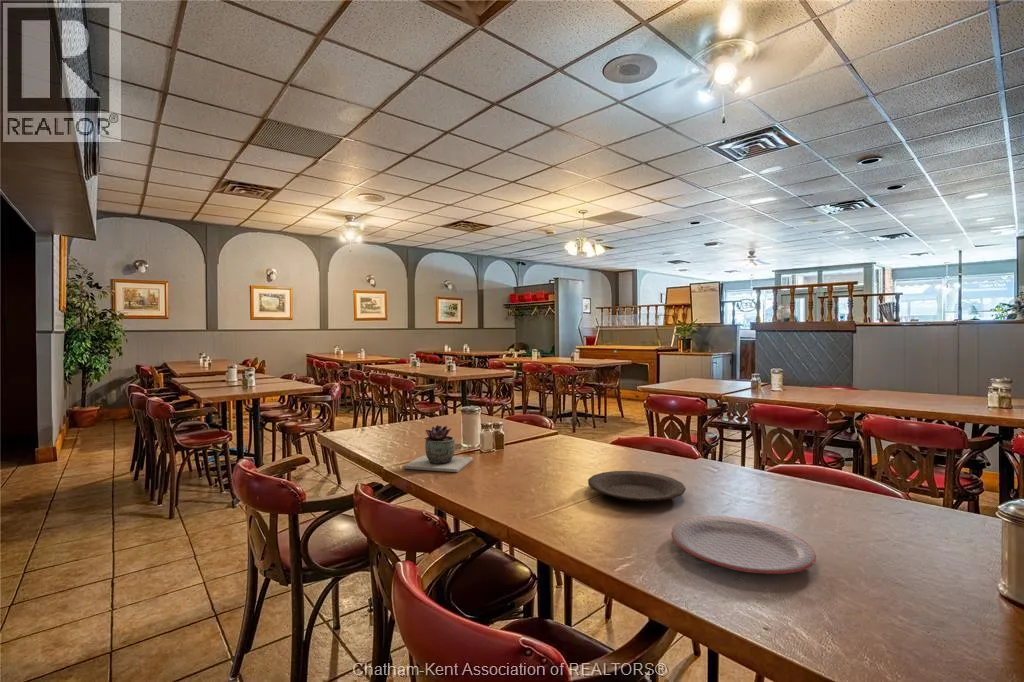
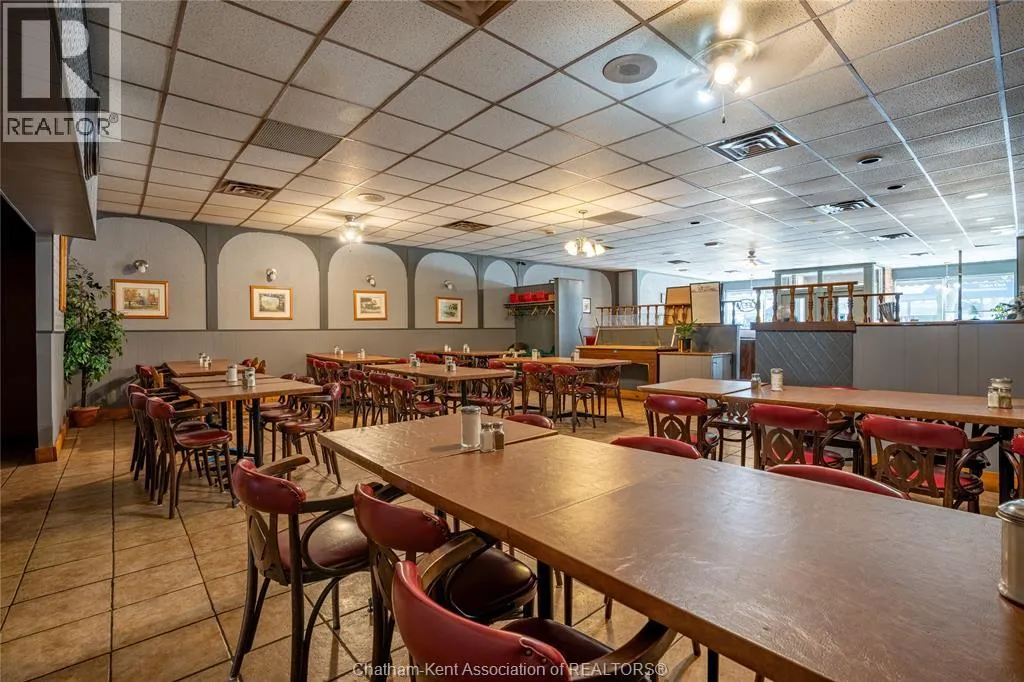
- plate (635, 488)
- plate (739, 545)
- succulent plant (439, 444)
